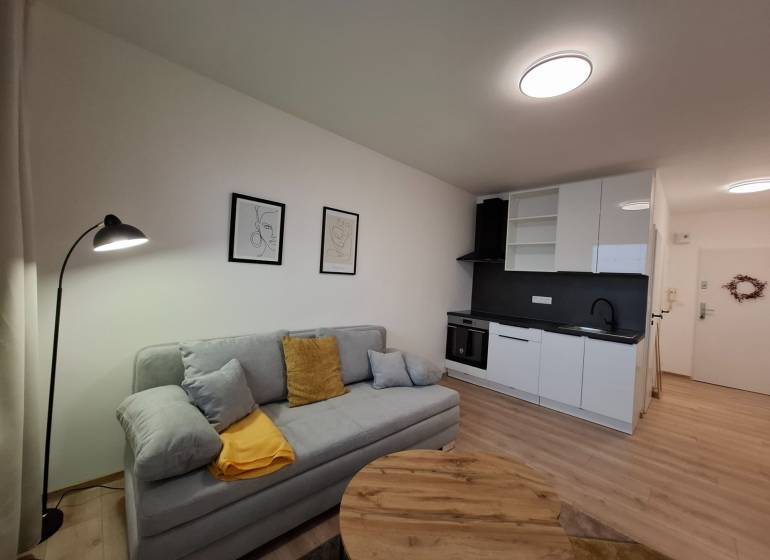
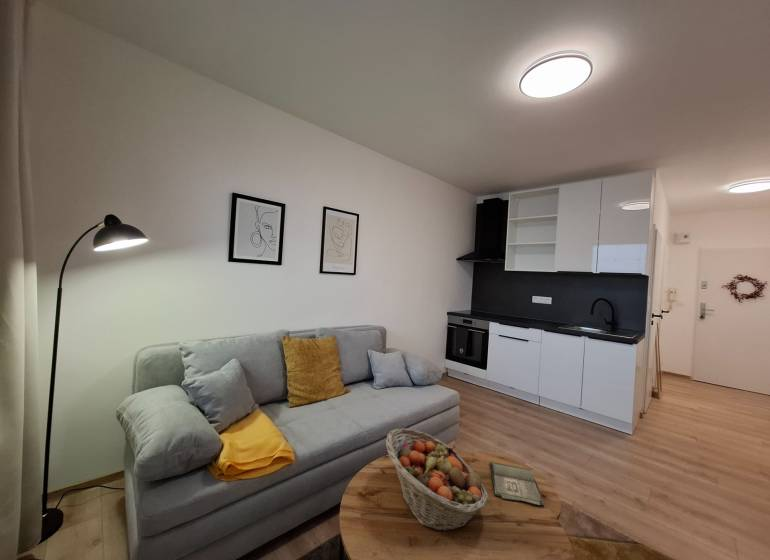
+ hardback book (514, 479)
+ fruit basket (432, 472)
